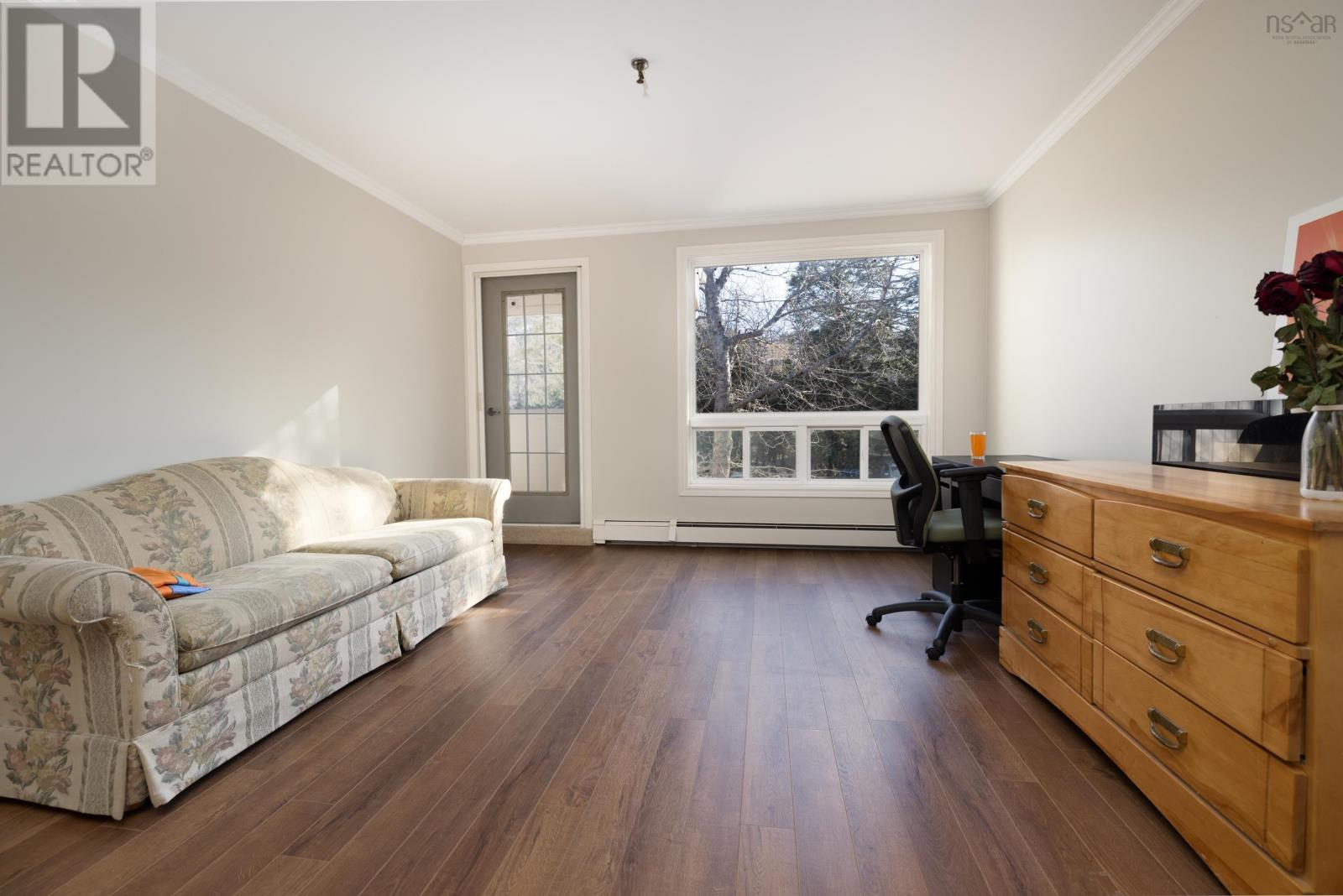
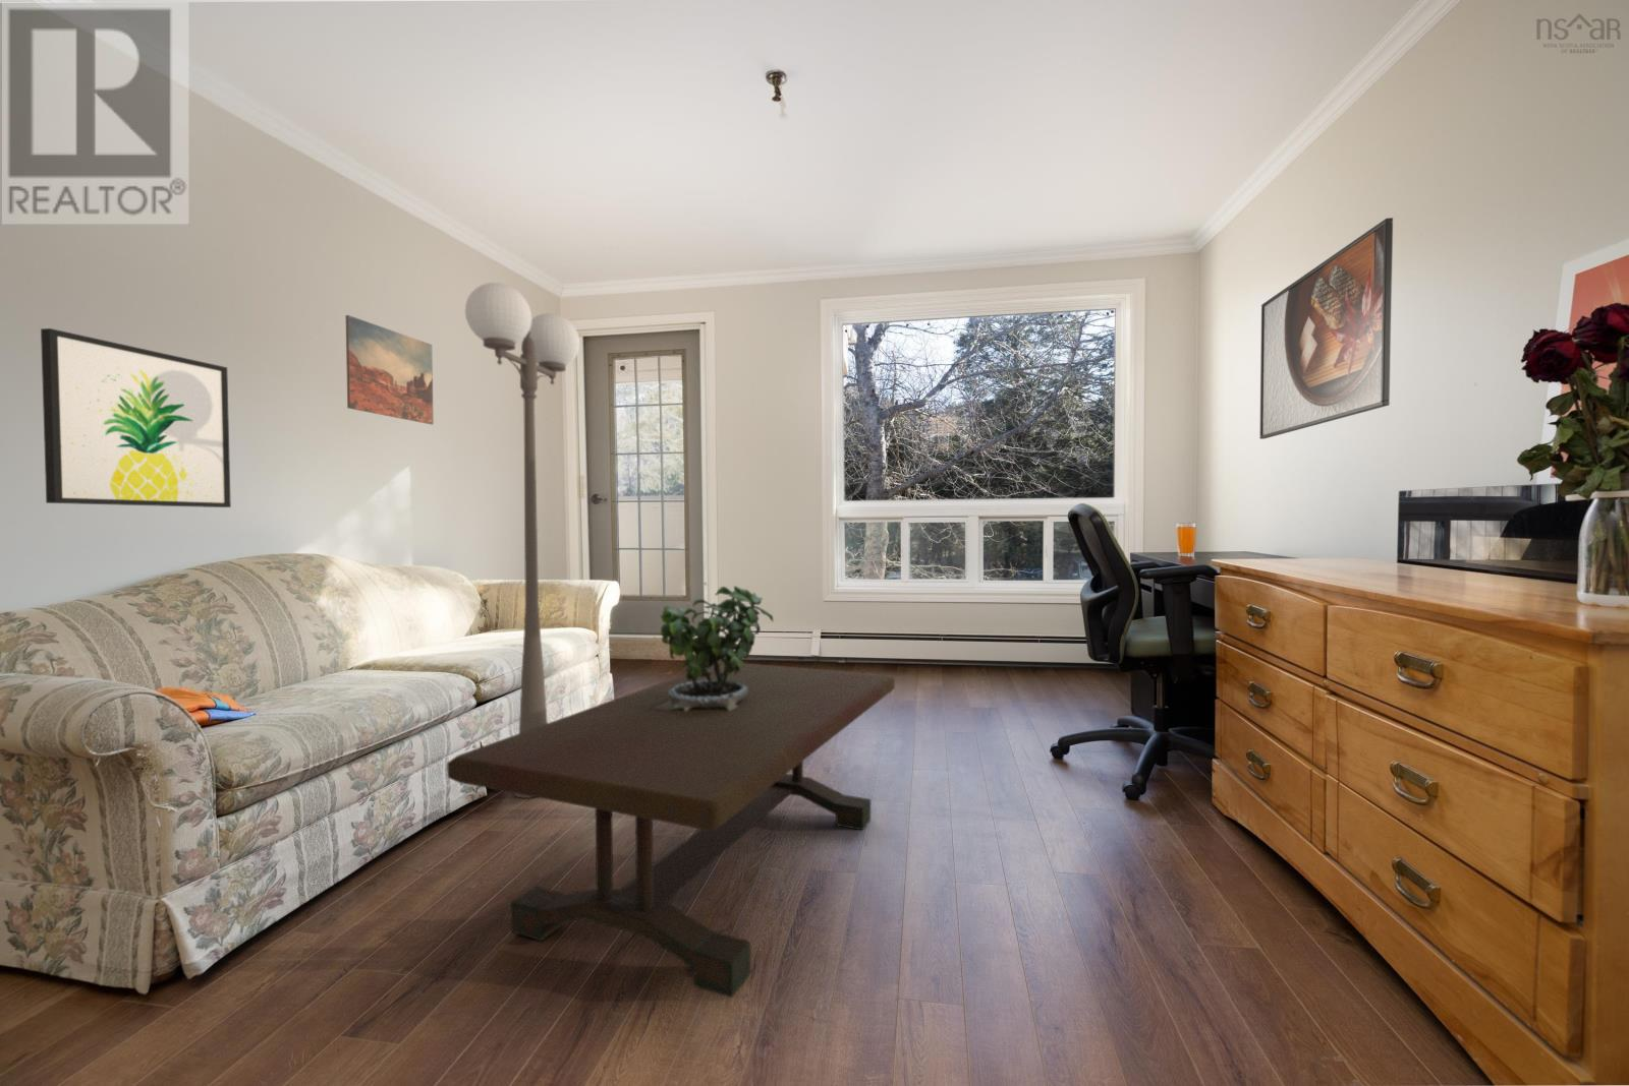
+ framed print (1315, 347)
+ potted plant (714, 640)
+ wall art (146, 427)
+ wall art (392, 373)
+ floor lamp (529, 547)
+ coffee table (718, 788)
